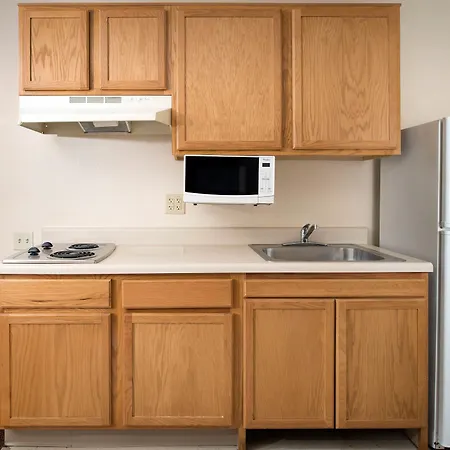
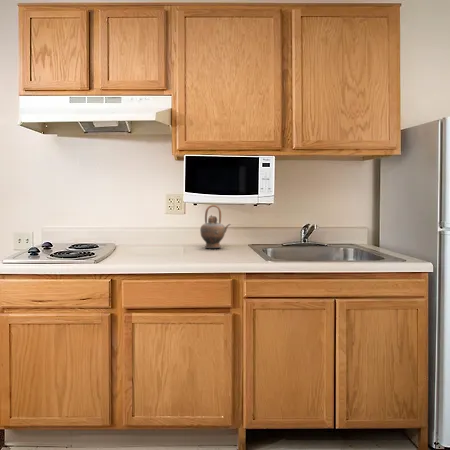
+ teapot (215, 226)
